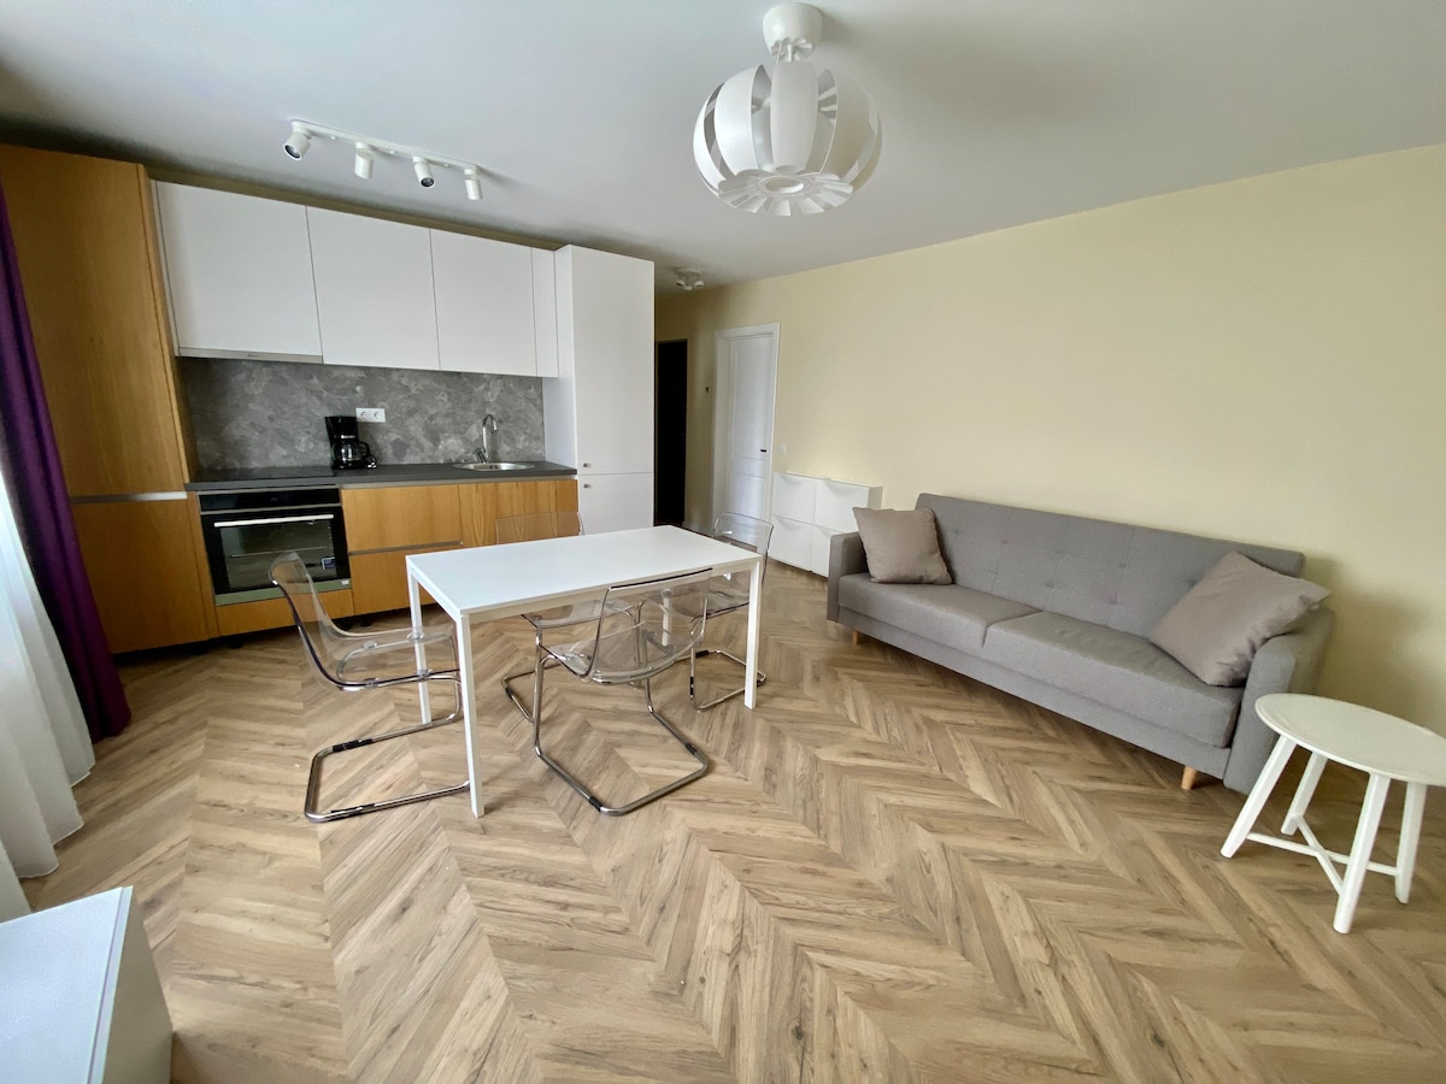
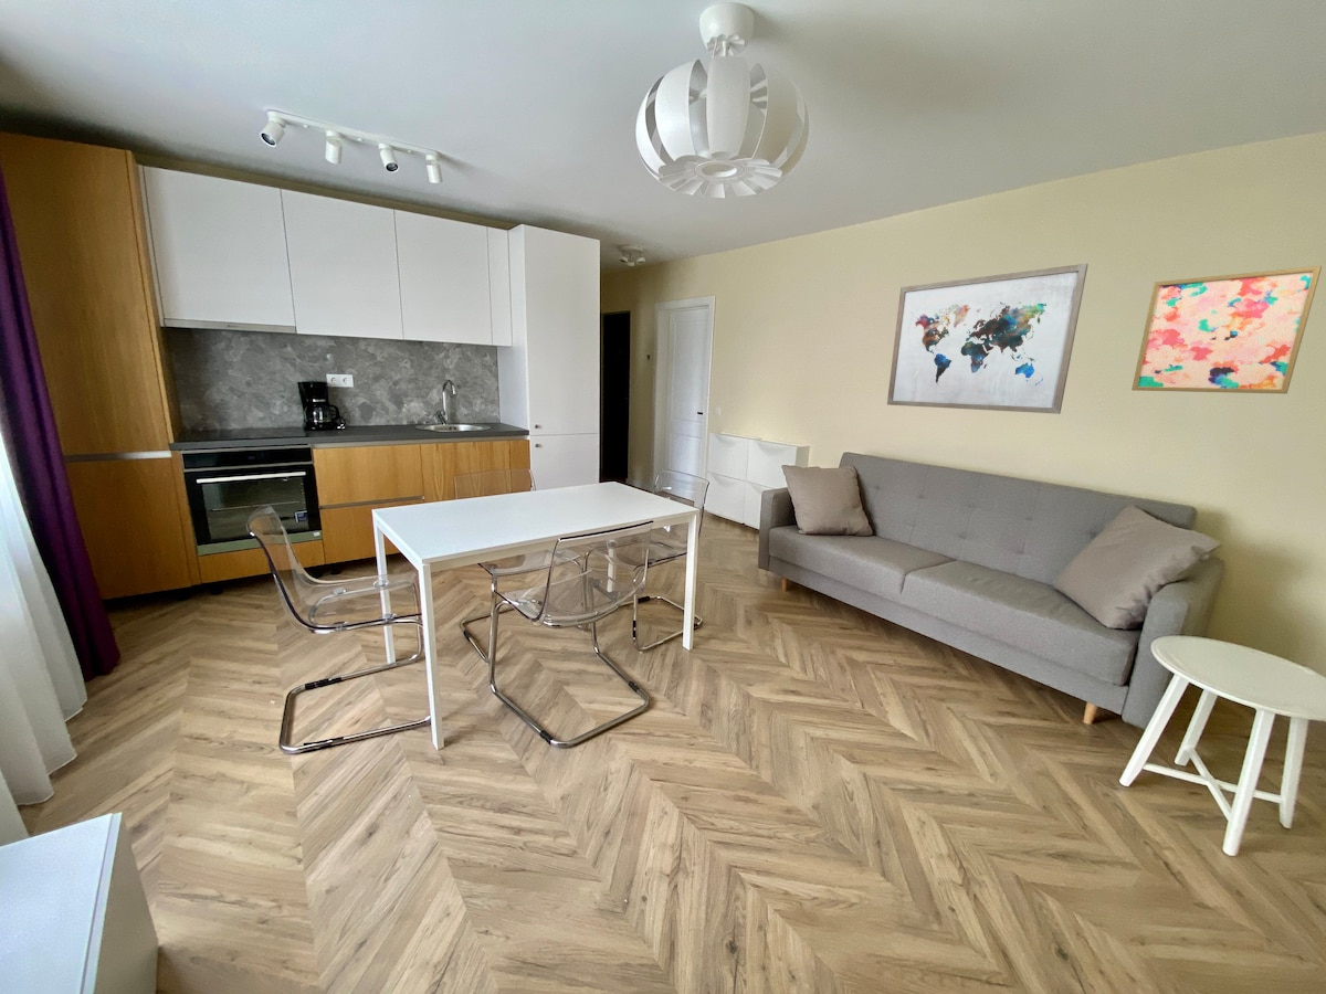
+ wall art (972, 345)
+ wall art (1217, 335)
